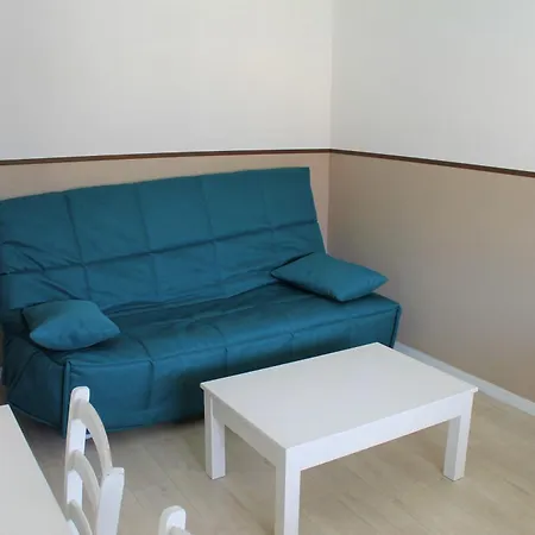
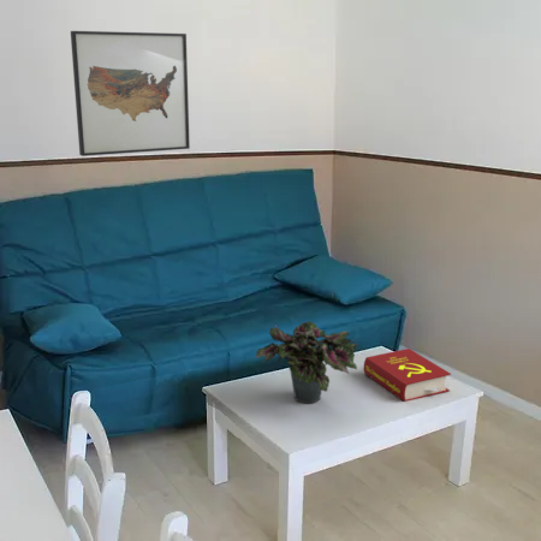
+ potted plant (309, 364)
+ wall art (133, 93)
+ book (406, 374)
